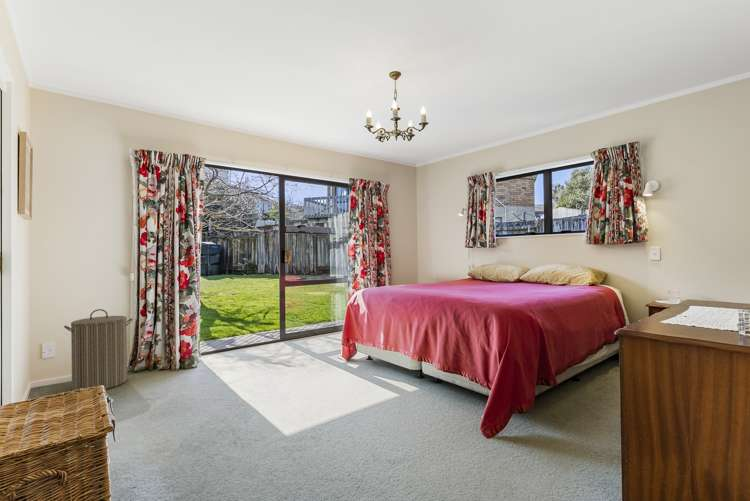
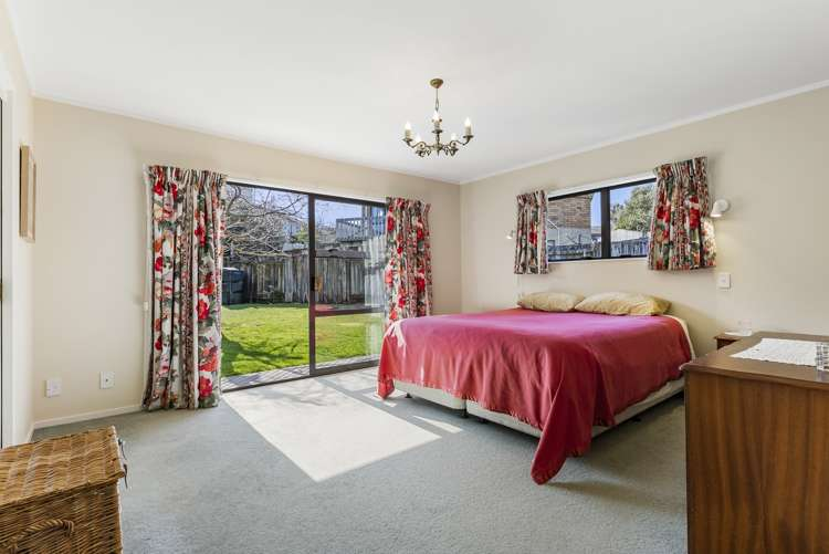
- laundry hamper (100, 346)
